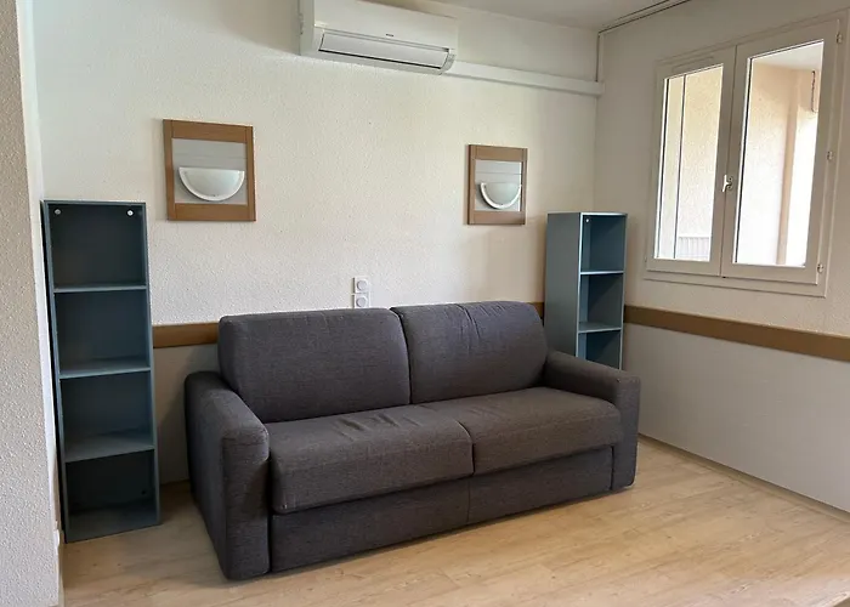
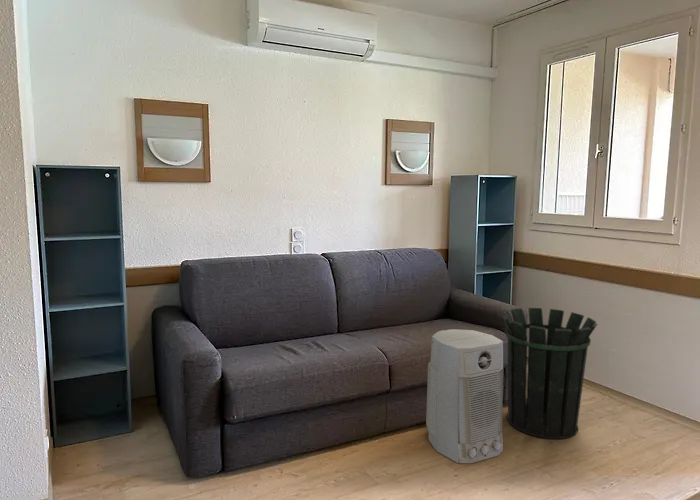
+ air purifier (463, 391)
+ waste bin (544, 371)
